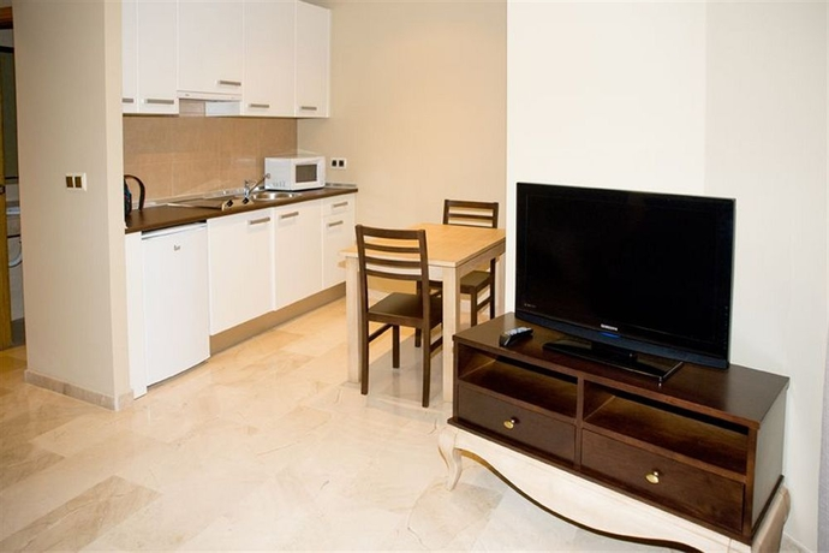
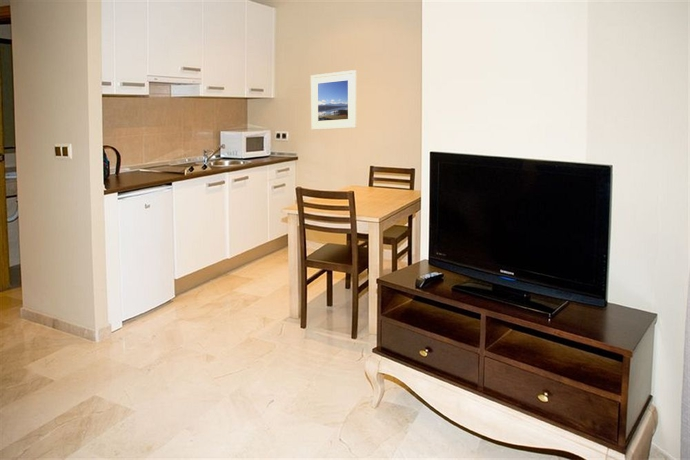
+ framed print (333, 101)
